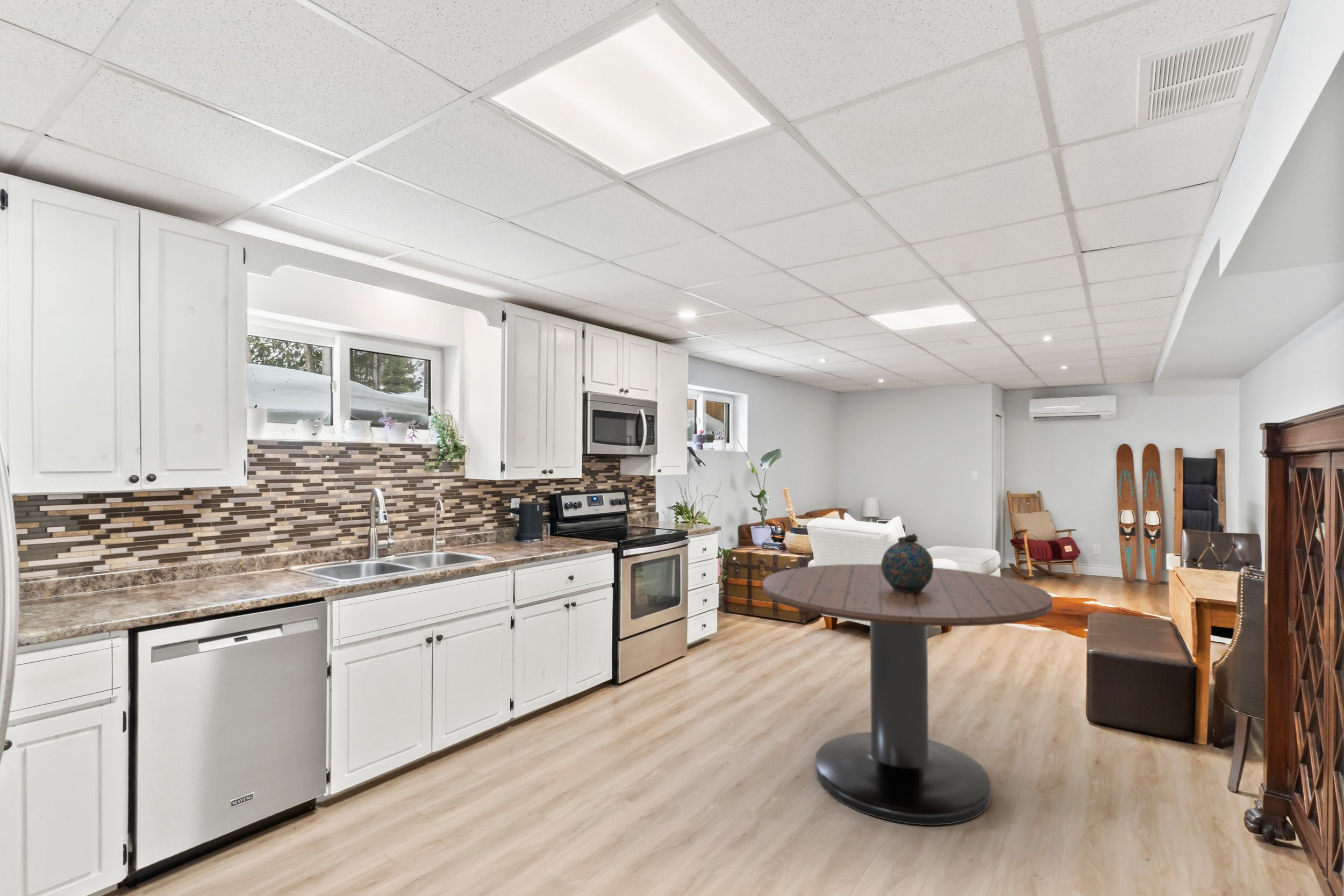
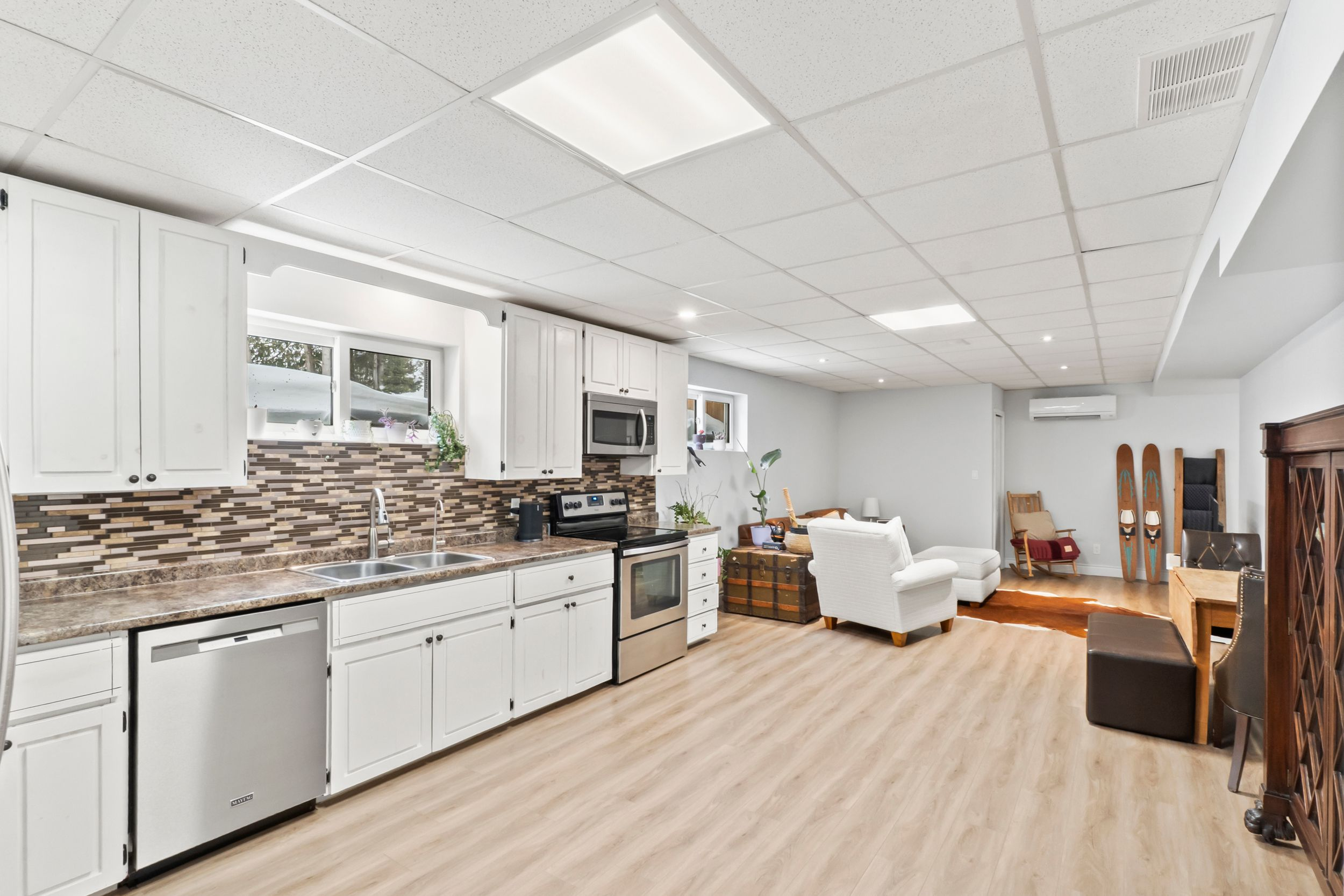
- dining table (898, 682)
- snuff bottle (907, 561)
